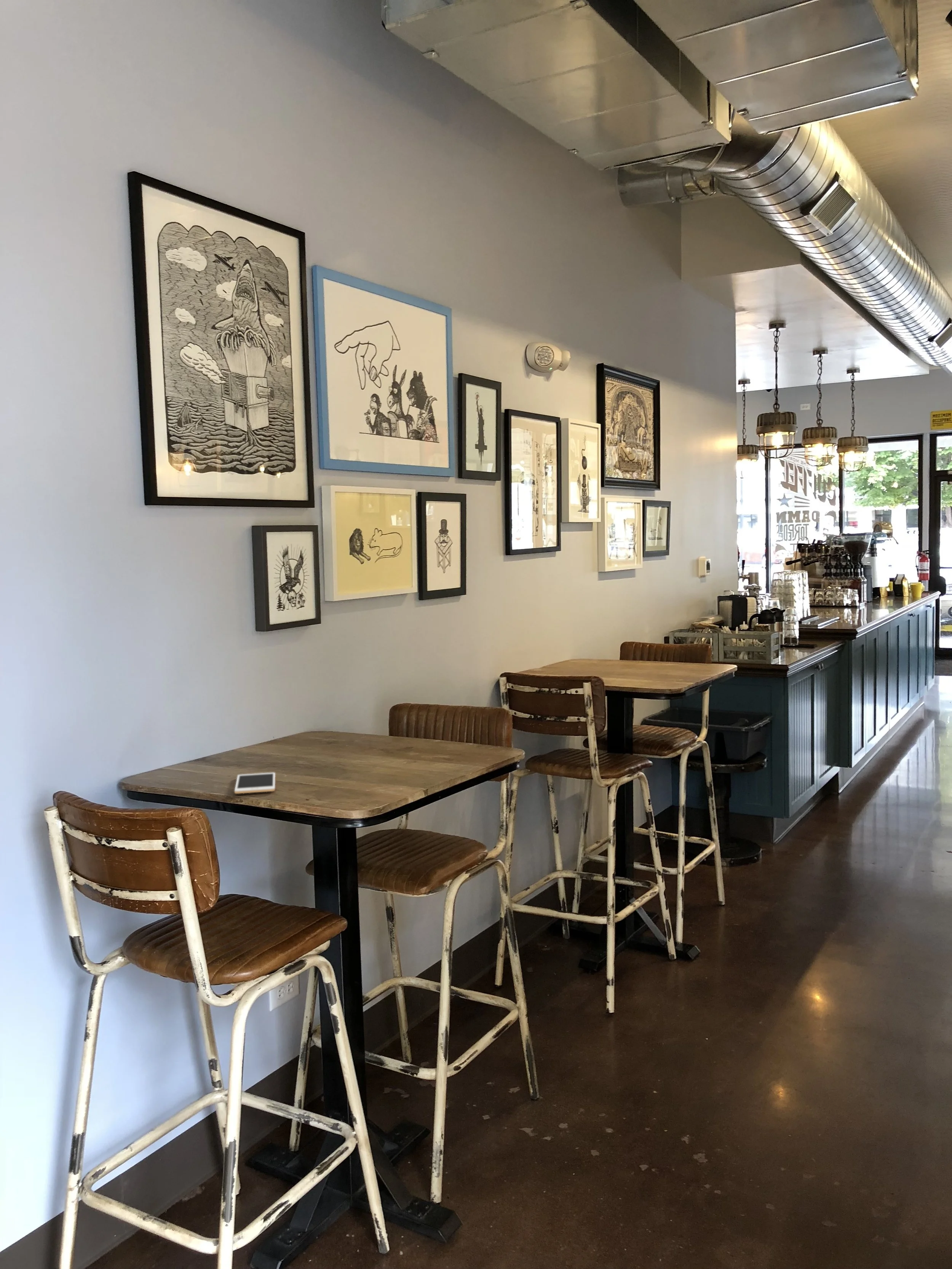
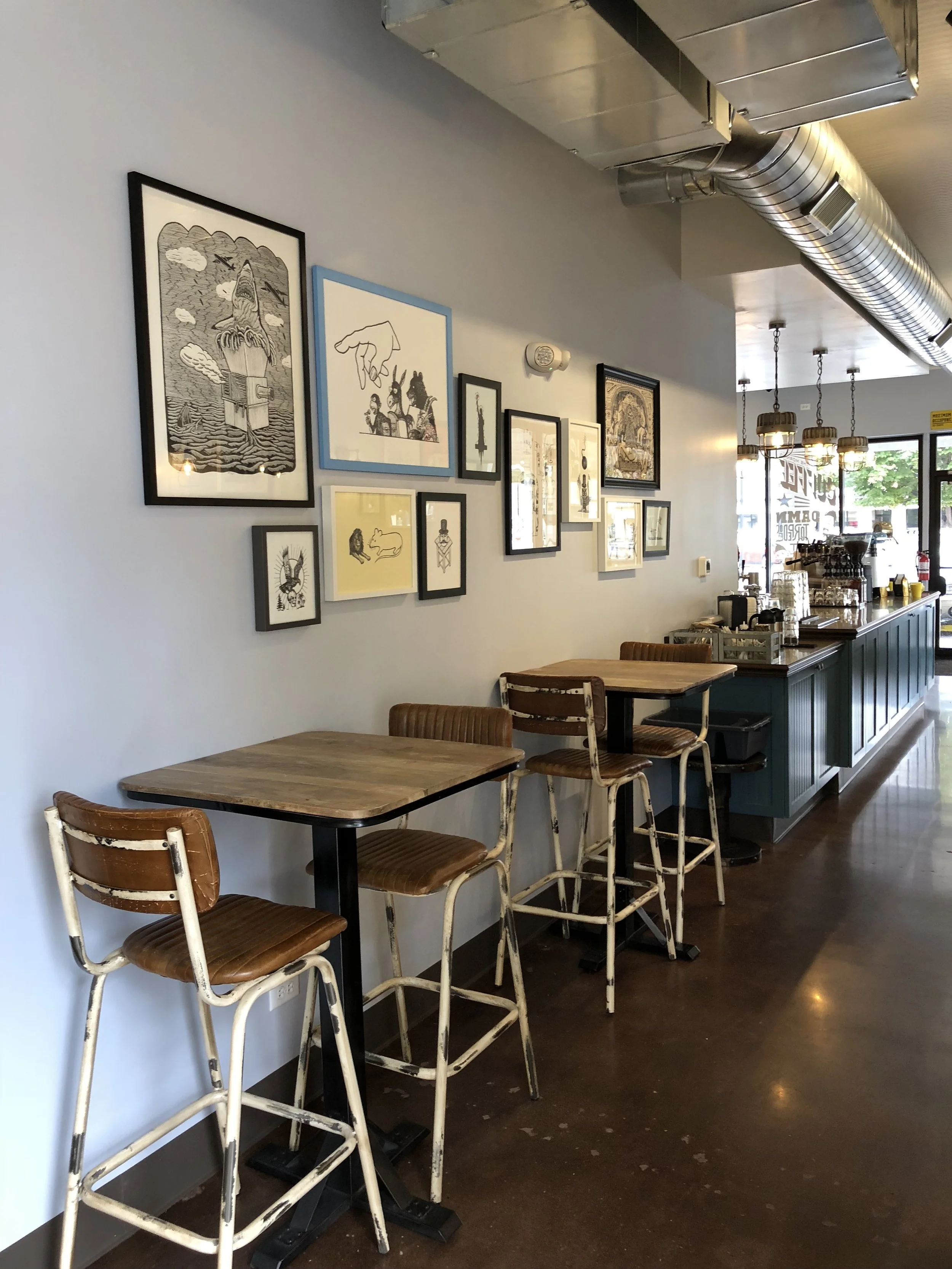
- cell phone (256, 782)
